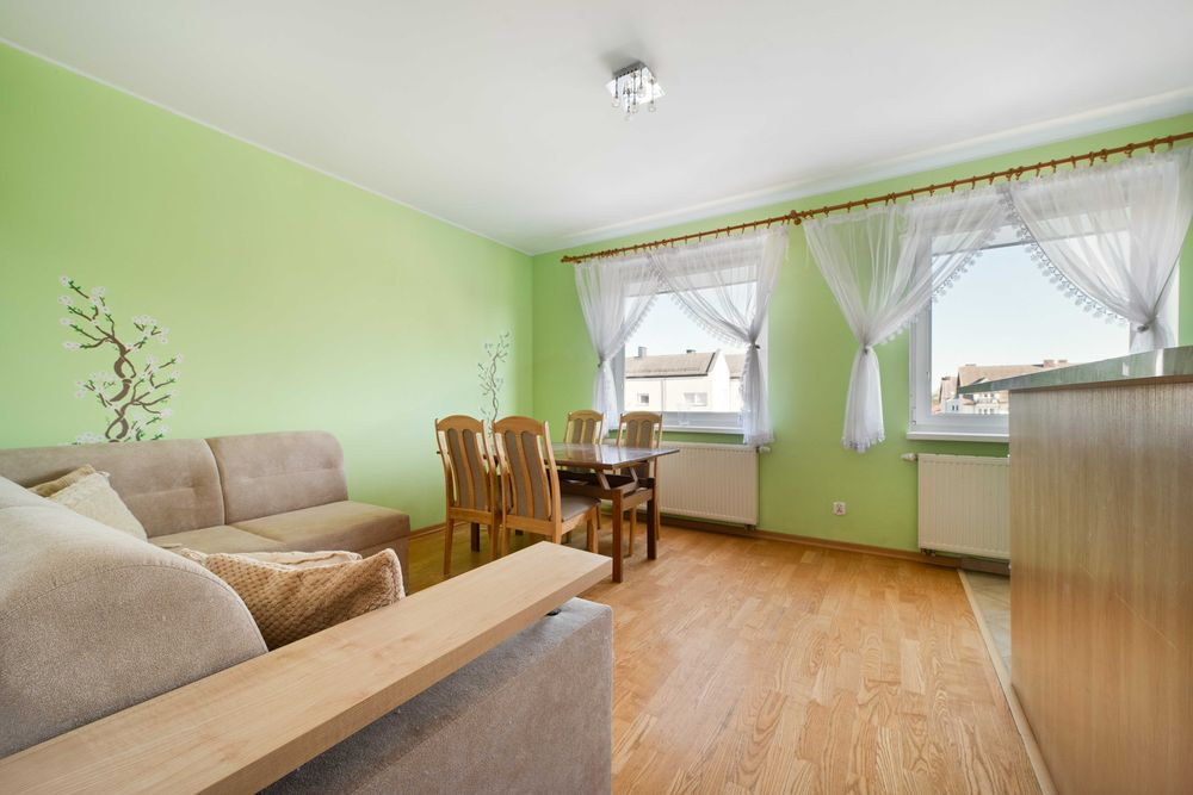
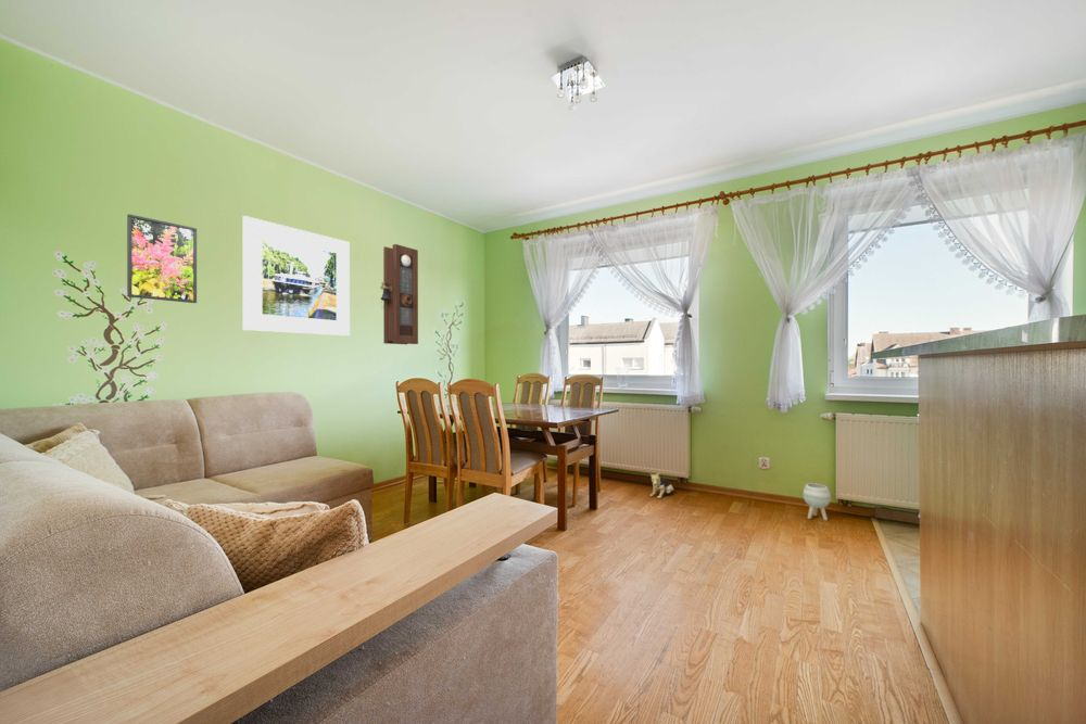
+ planter (816, 501)
+ pendulum clock (397, 295)
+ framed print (301, 281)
+ plush toy (661, 481)
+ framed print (163, 261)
